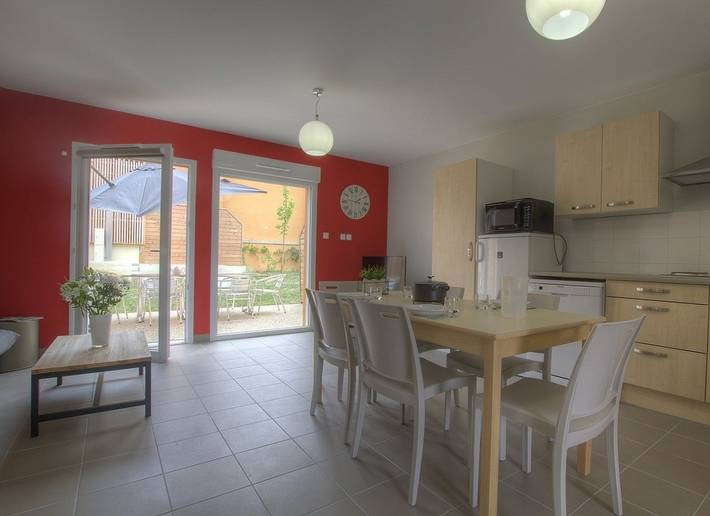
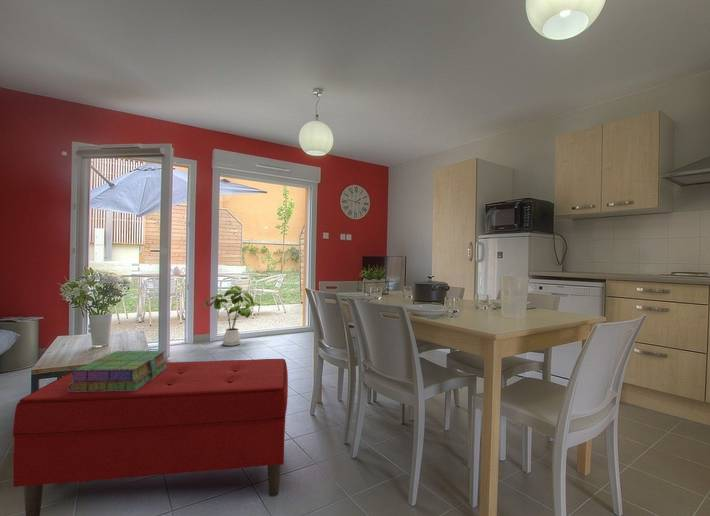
+ stack of books (123, 368)
+ bench (175, 426)
+ house plant (237, 315)
